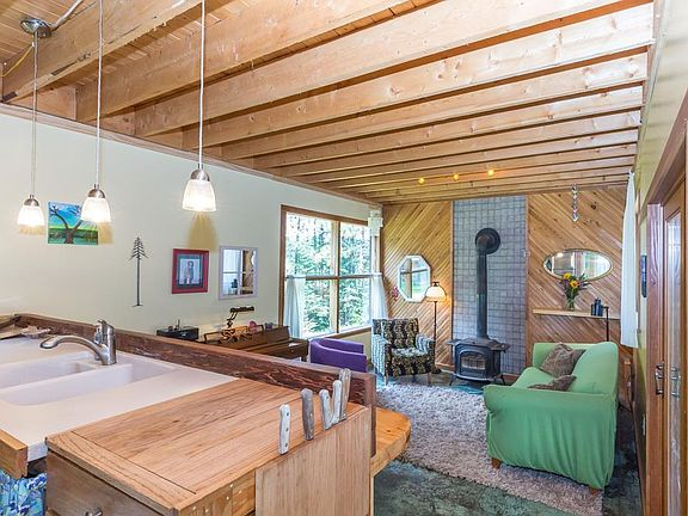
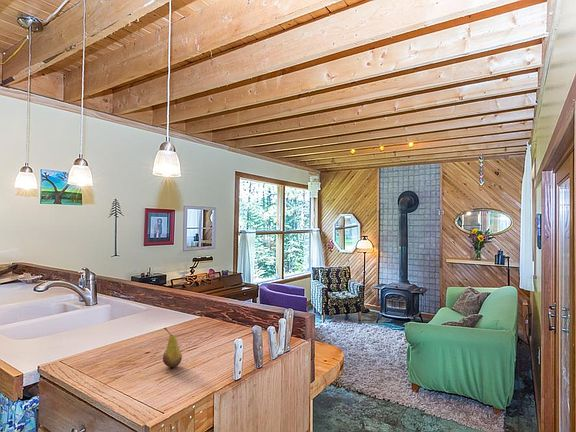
+ fruit (172, 346)
